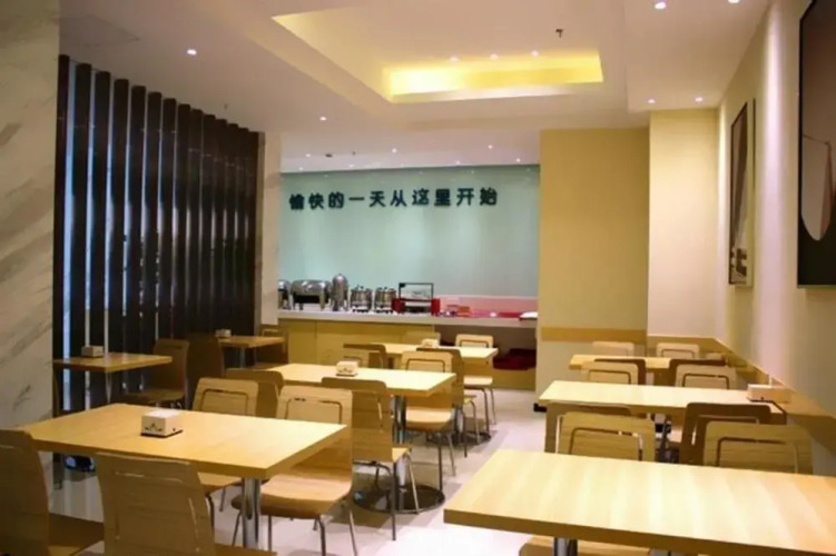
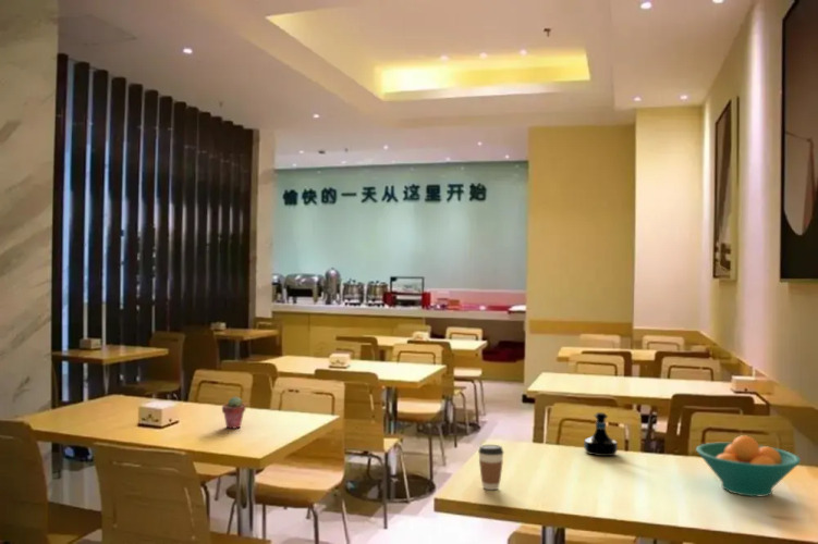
+ fruit bowl (746, 462)
+ coffee cup (490, 467)
+ potted succulent (233, 411)
+ tequila bottle (600, 432)
